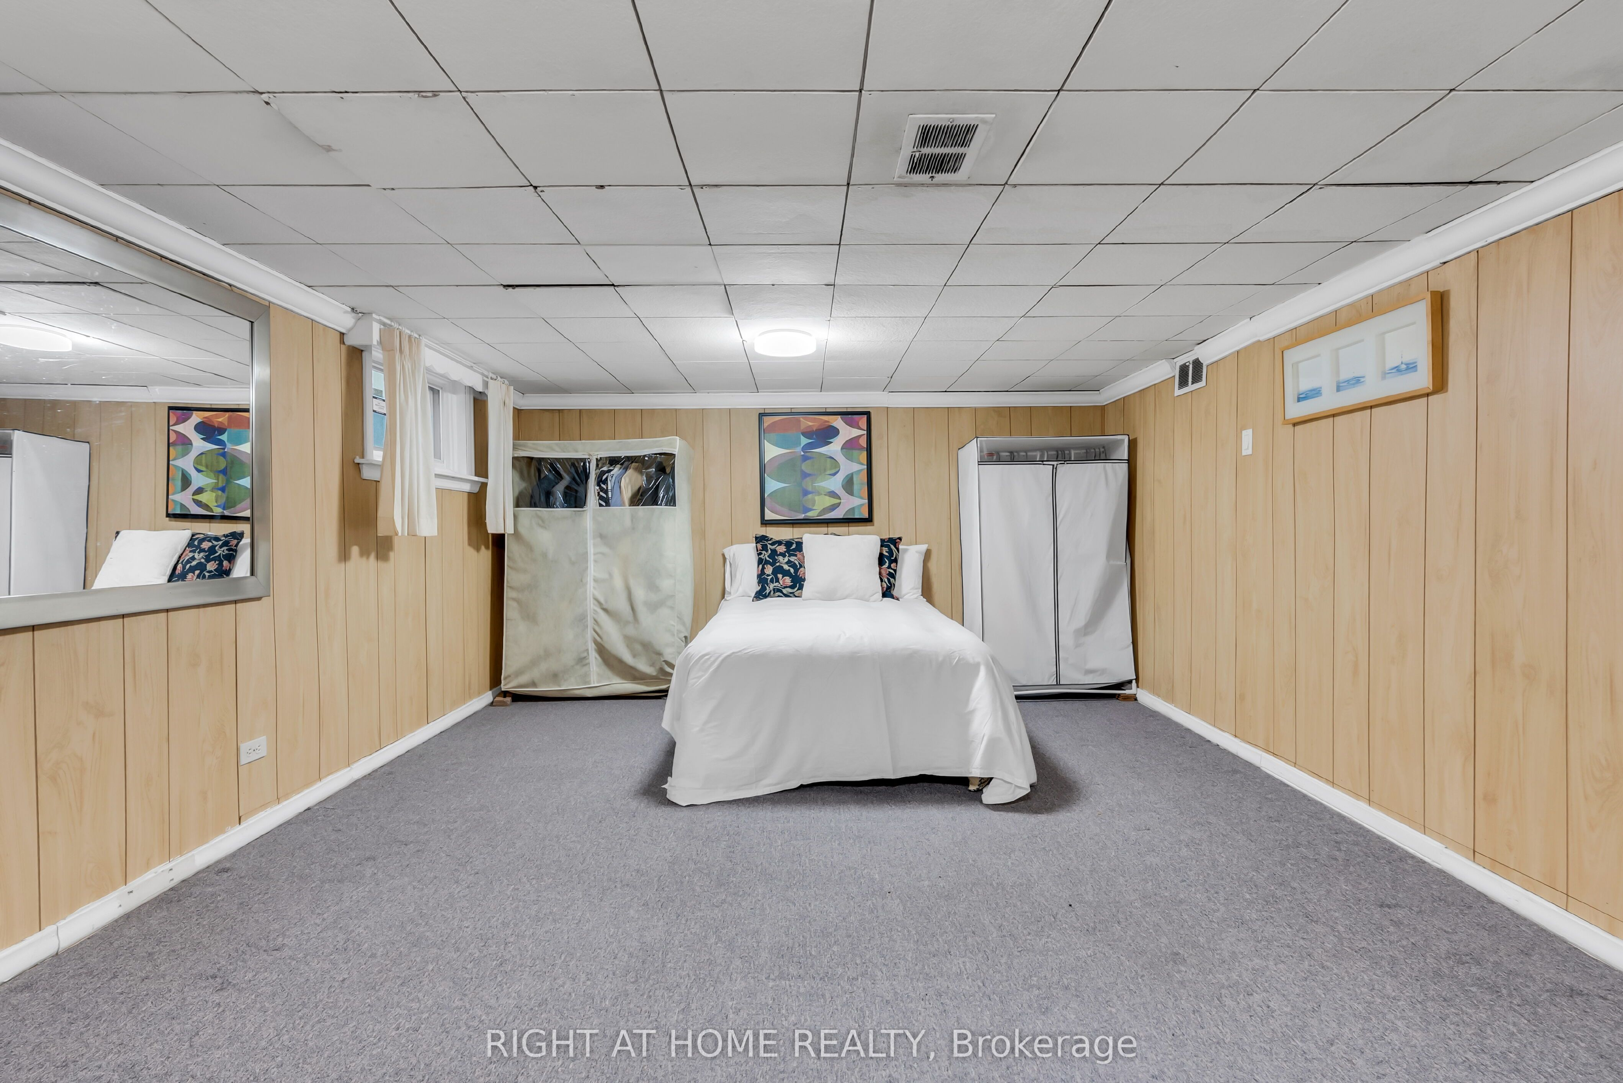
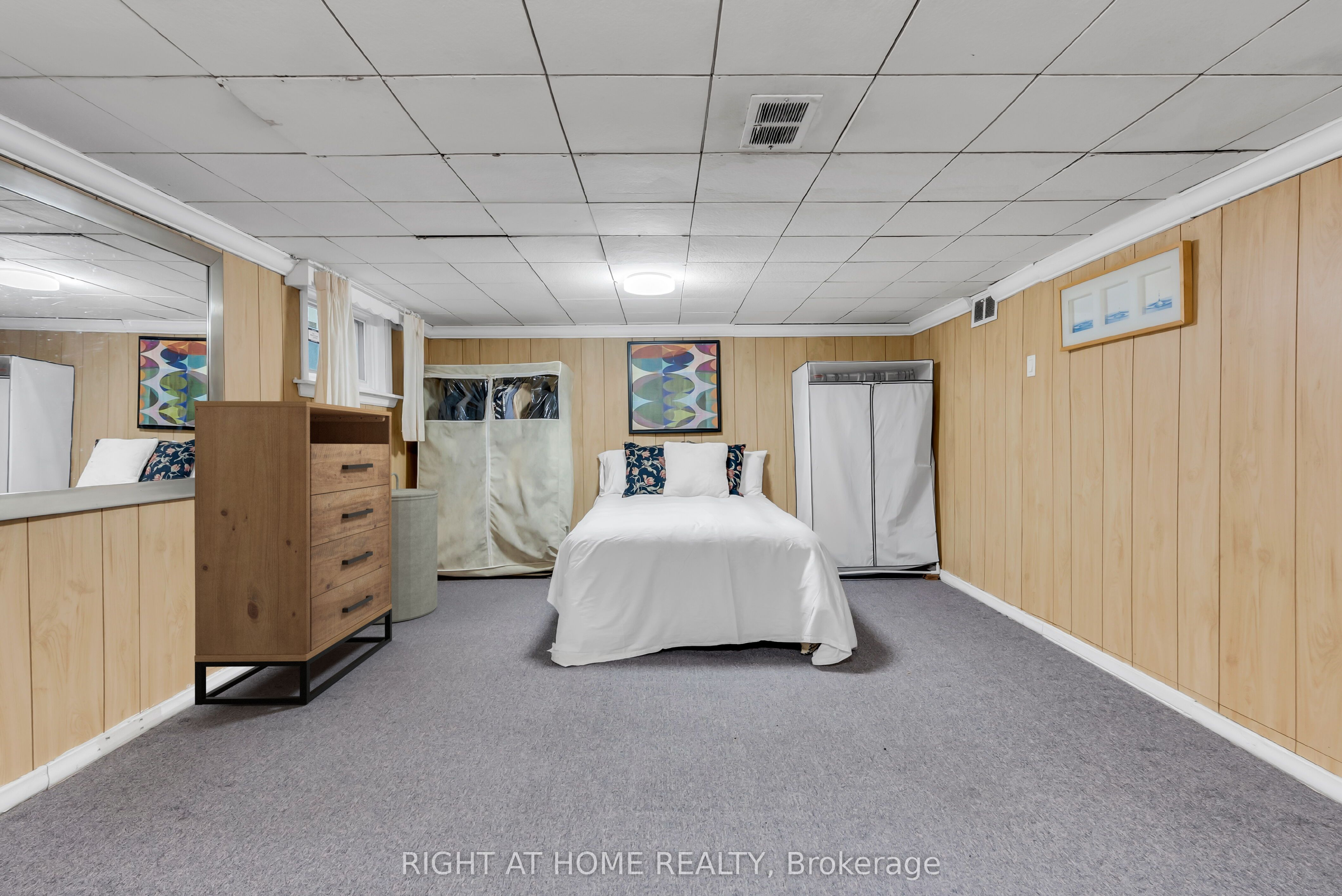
+ laundry hamper (393, 542)
+ dresser (309, 538)
